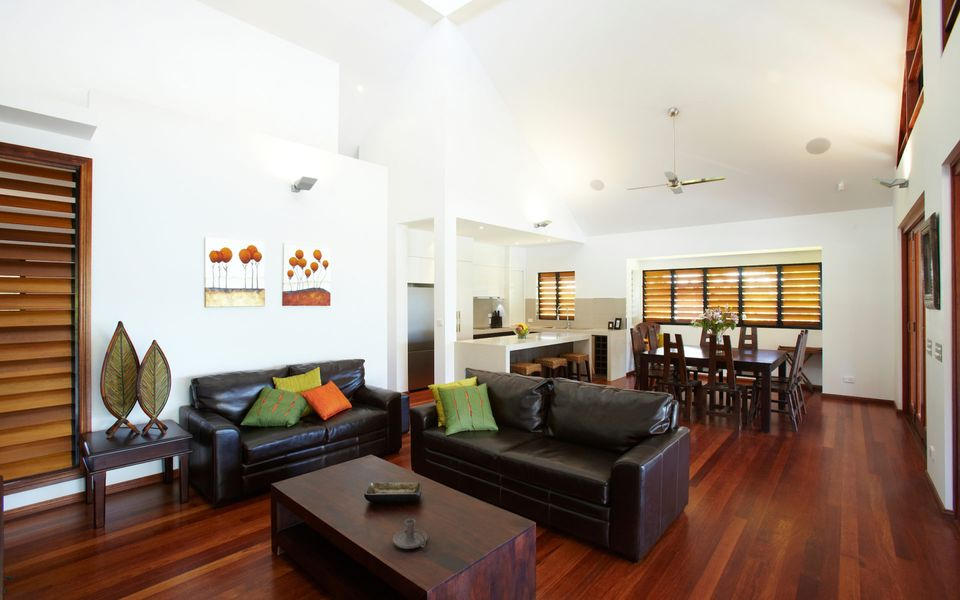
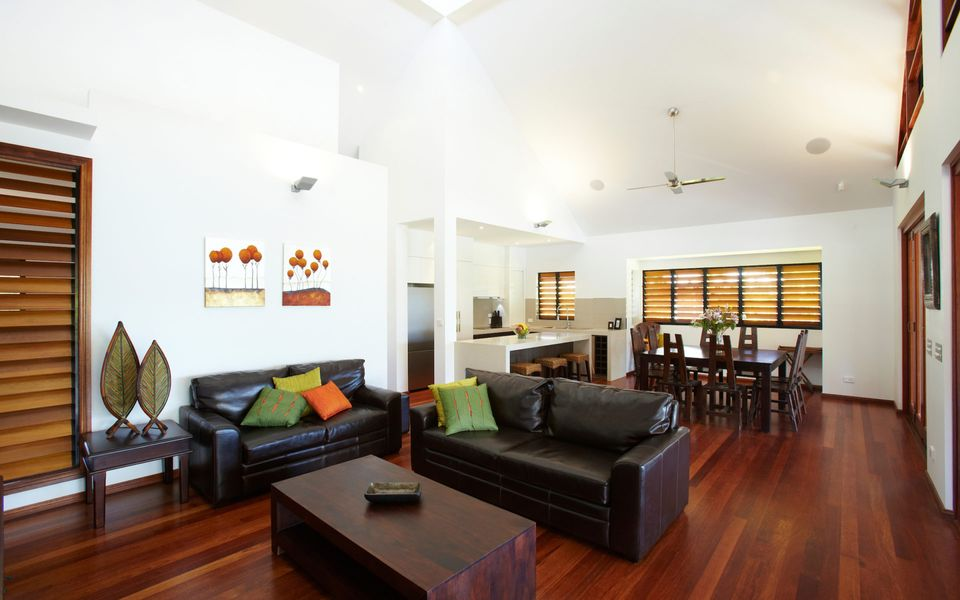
- candle holder (412, 533)
